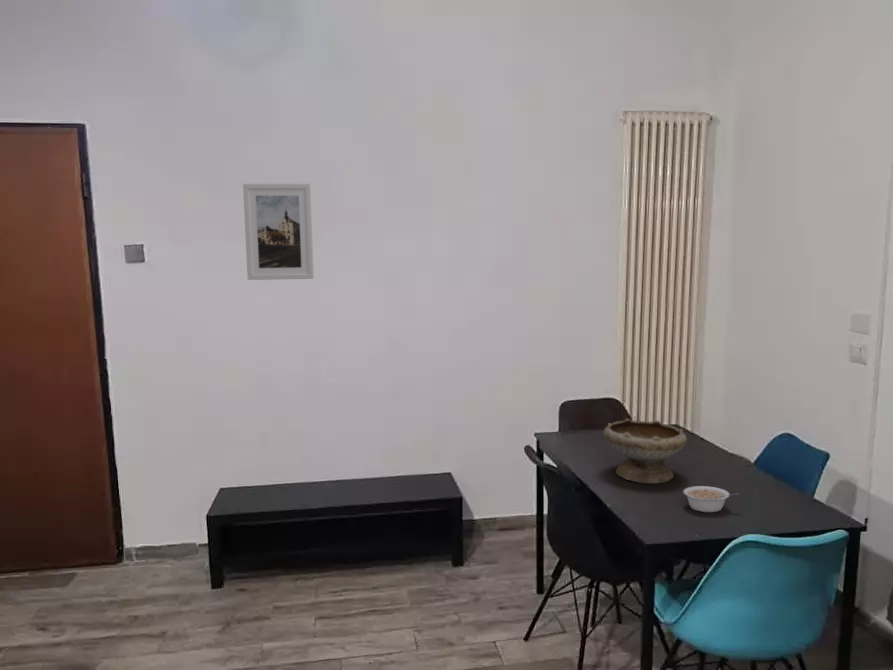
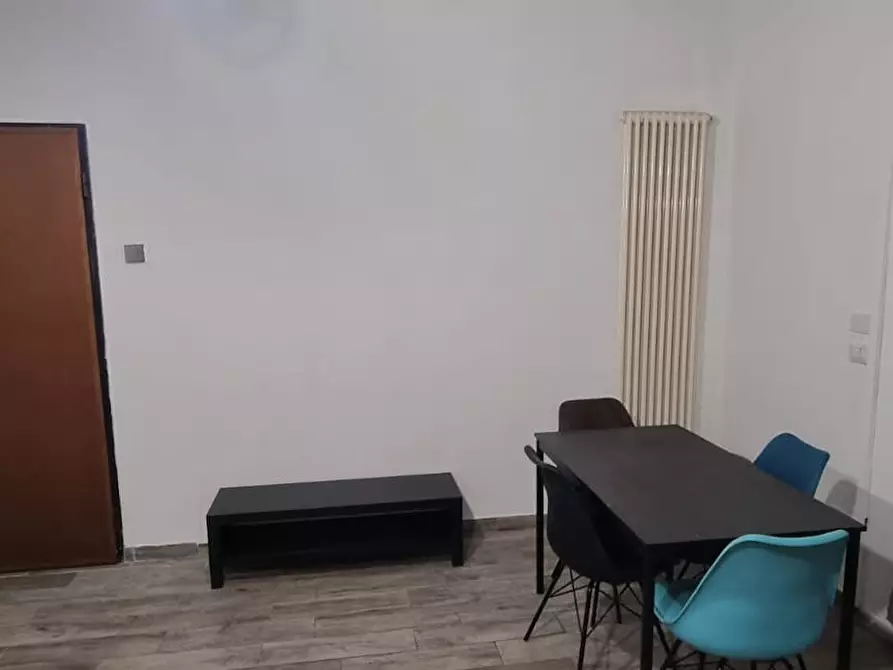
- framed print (278, 231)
- legume (707, 498)
- bowl (644, 450)
